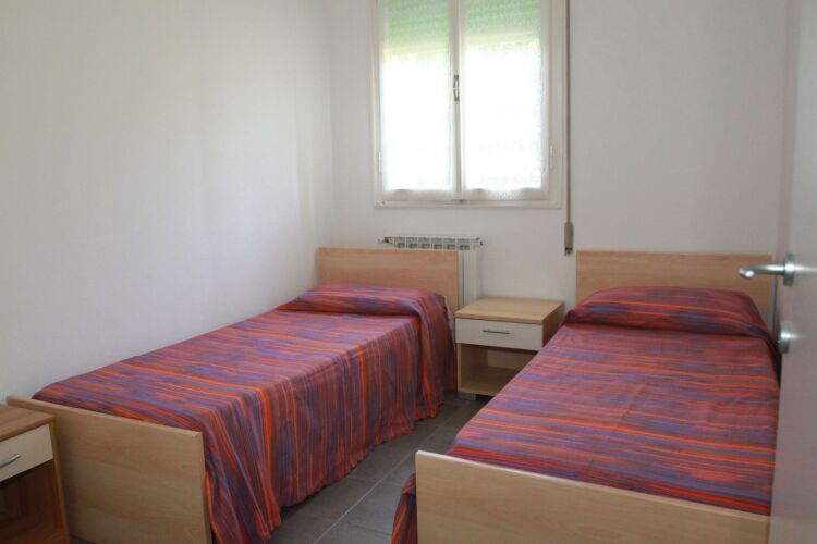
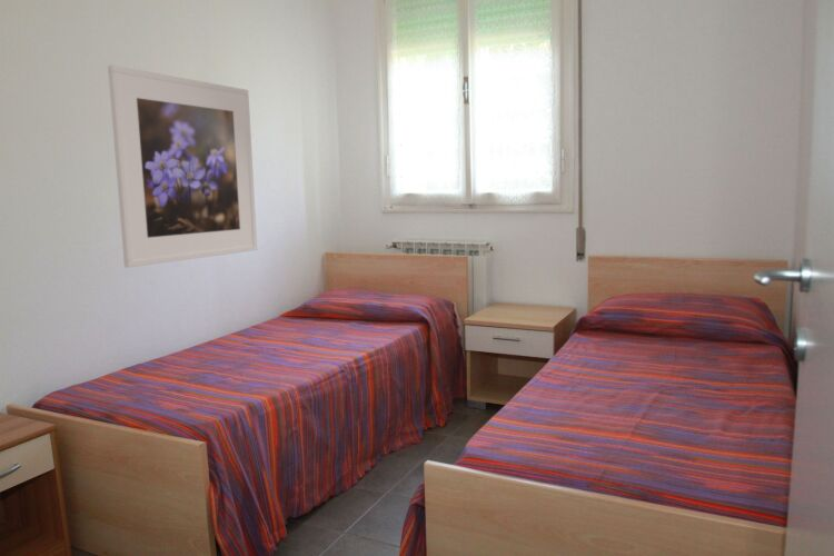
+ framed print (192, 169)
